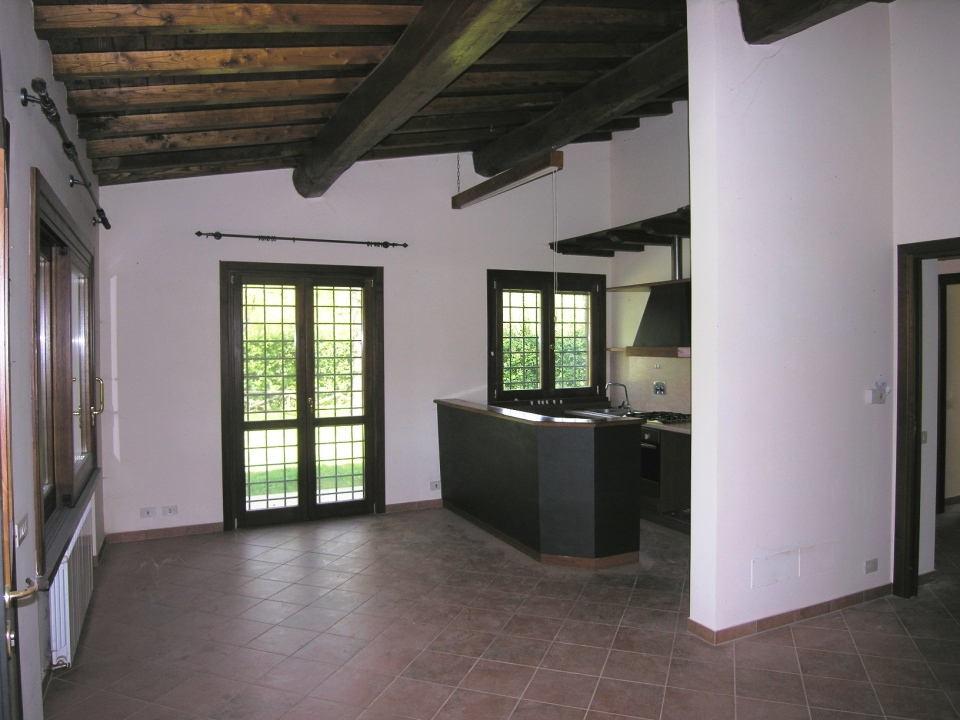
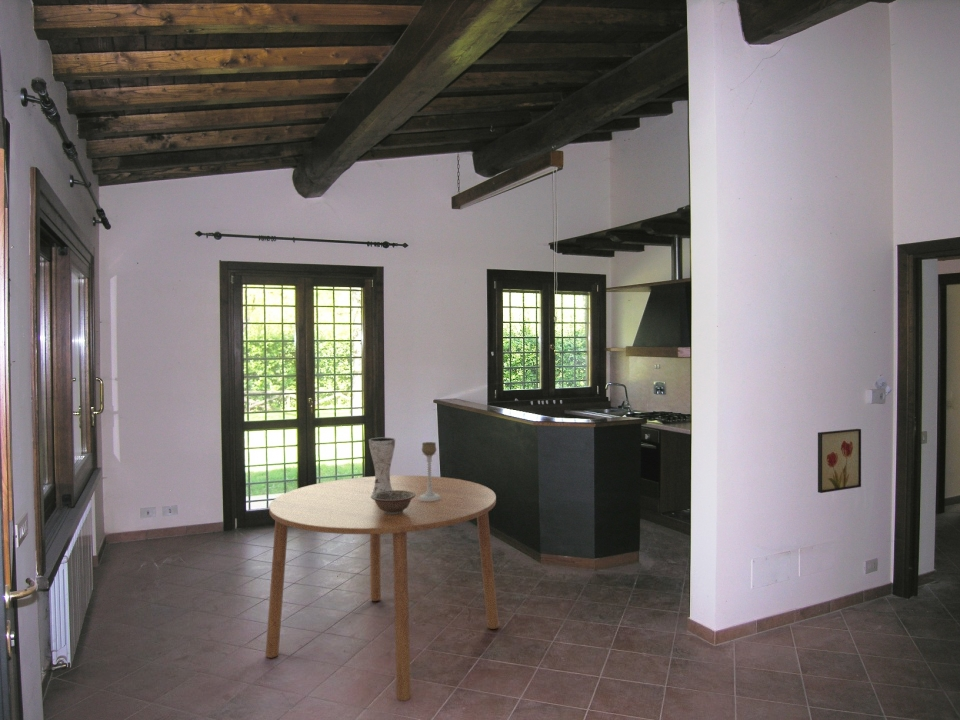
+ candle holder (429, 470)
+ decorative bowl (393, 503)
+ dining table (380, 569)
+ vase (382, 465)
+ wall art (838, 460)
